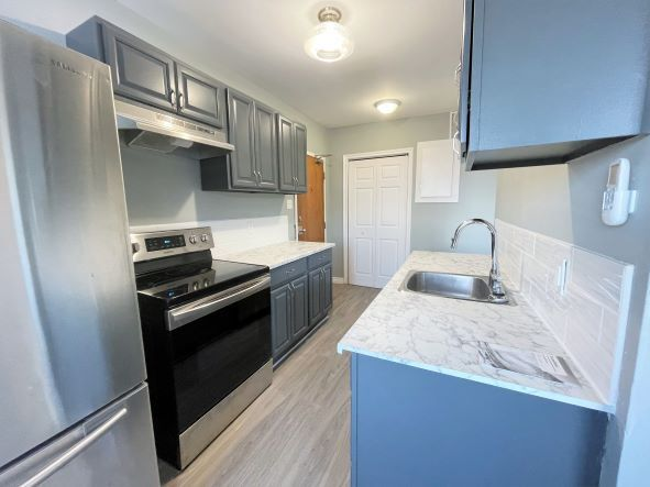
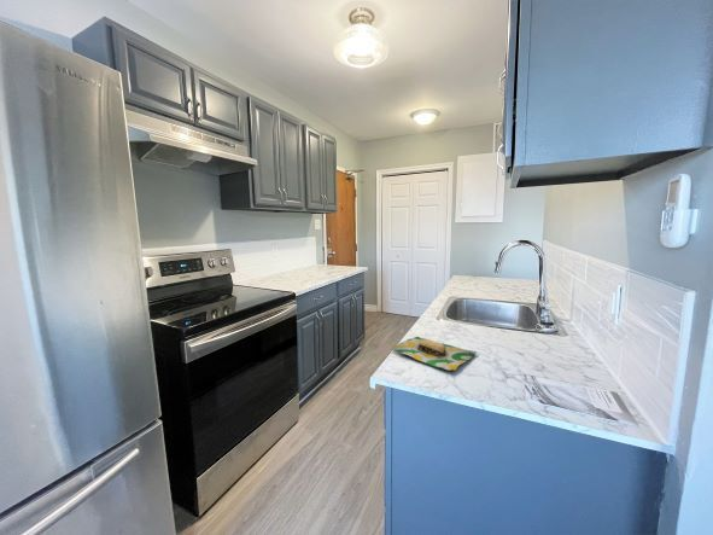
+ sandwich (432, 347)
